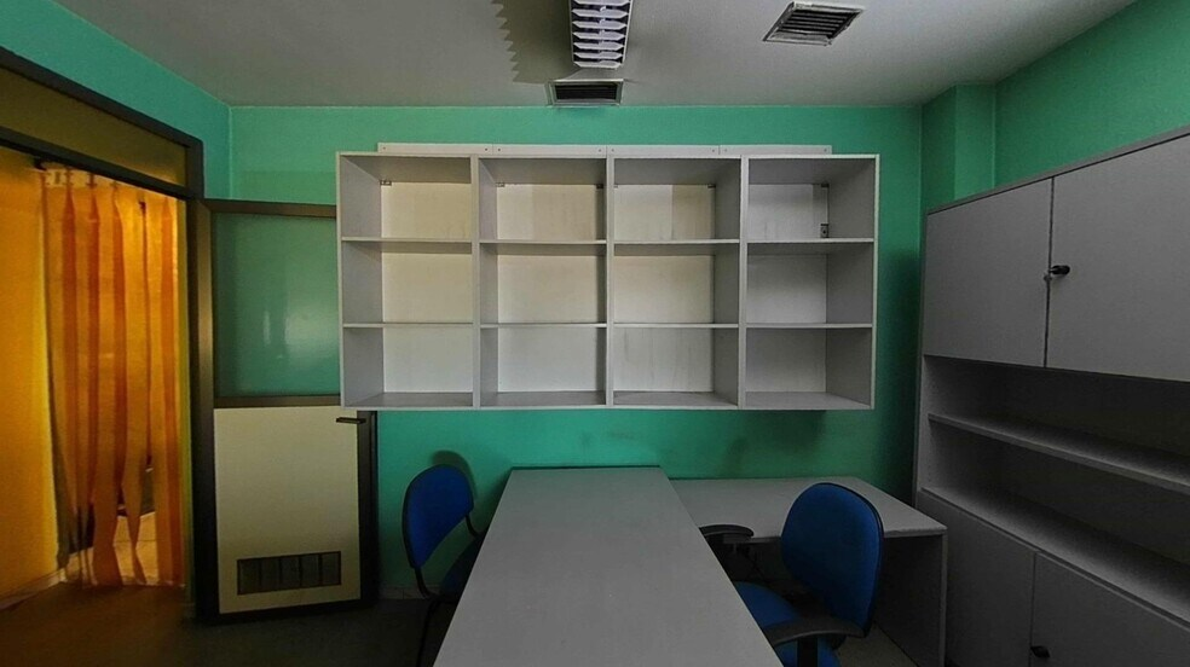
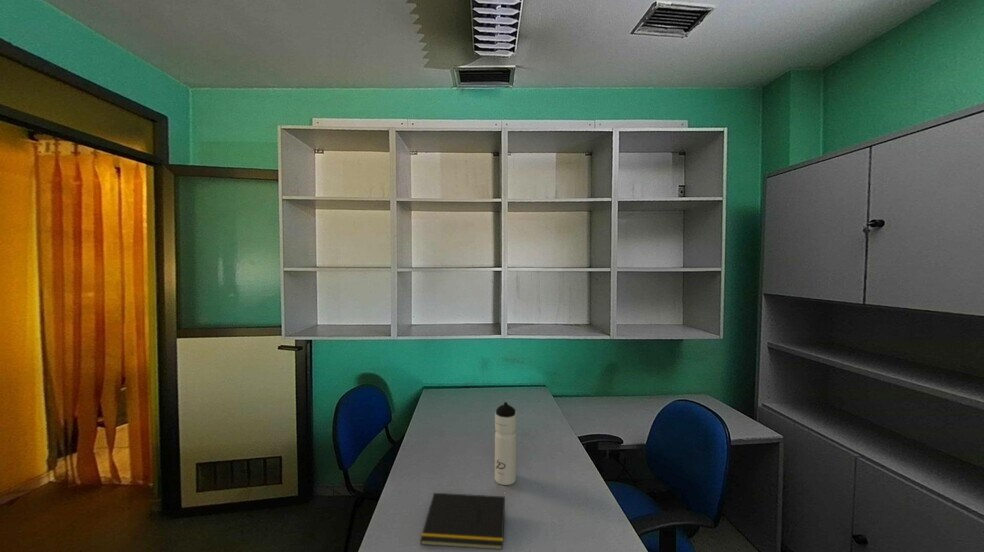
+ notepad (465, 518)
+ water bottle (505, 440)
